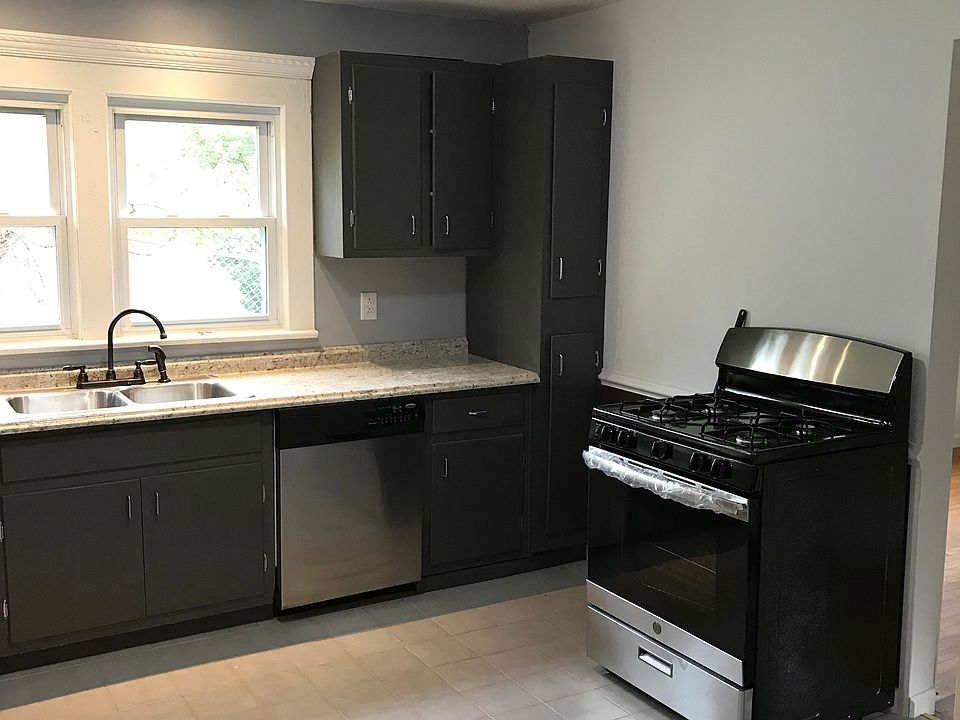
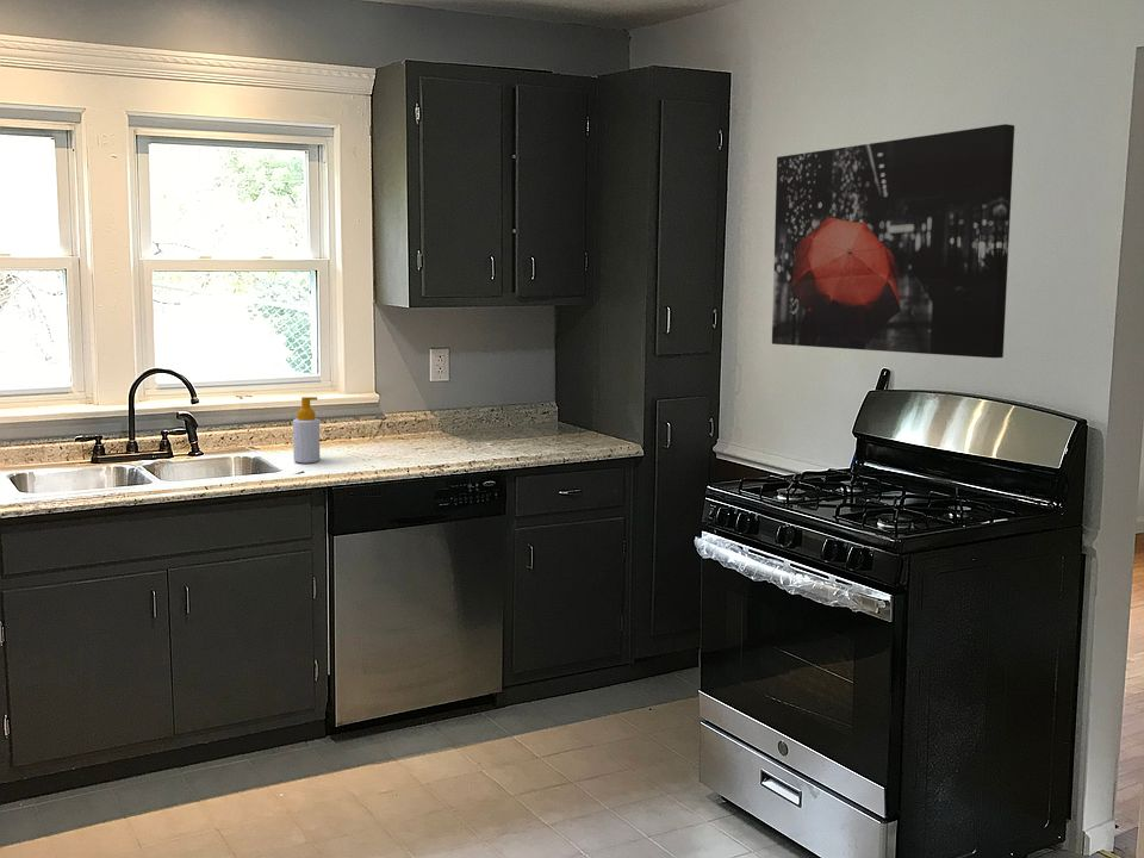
+ wall art (878, 247)
+ soap bottle (306, 429)
